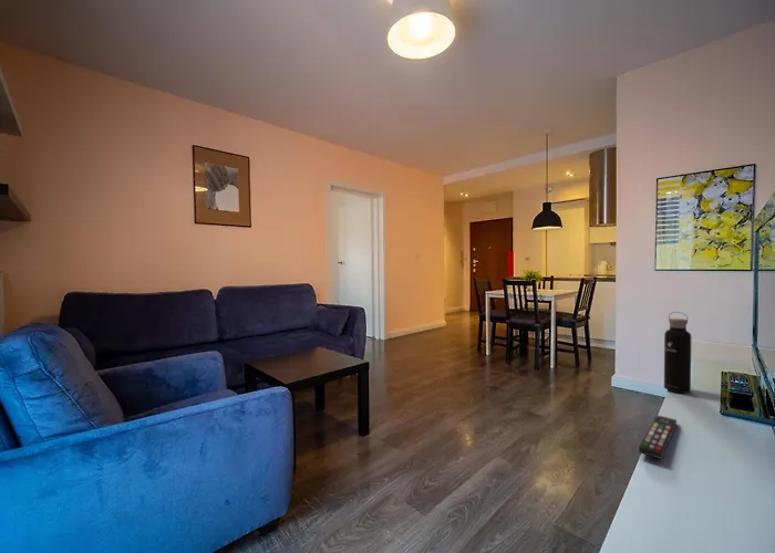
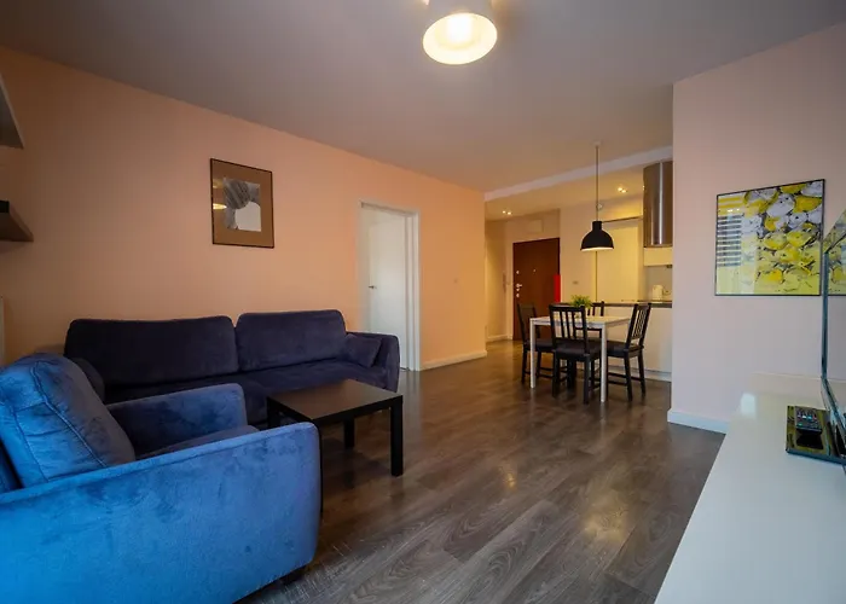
- remote control (659, 435)
- water bottle (676, 351)
